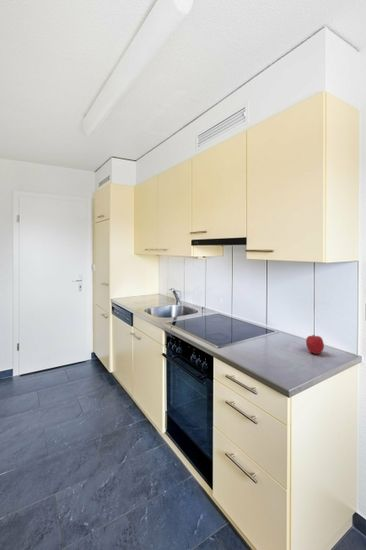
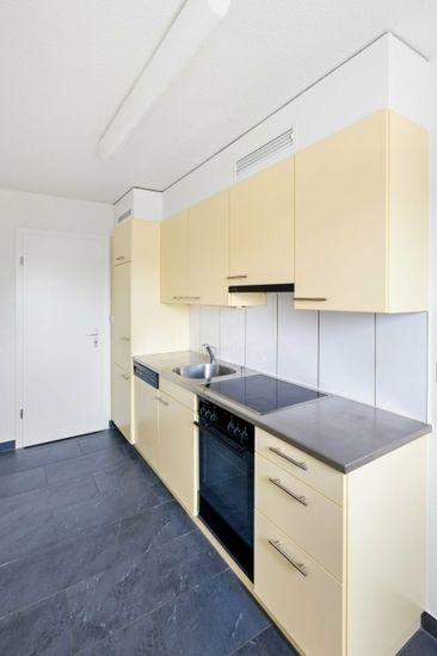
- fruit (314, 343)
